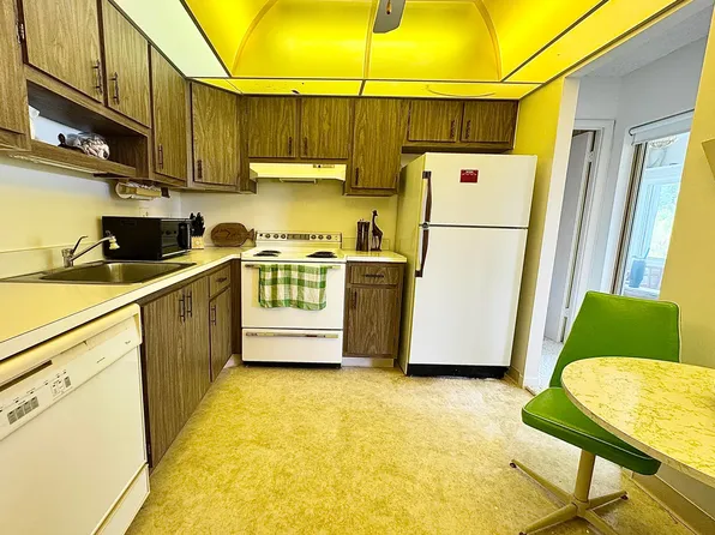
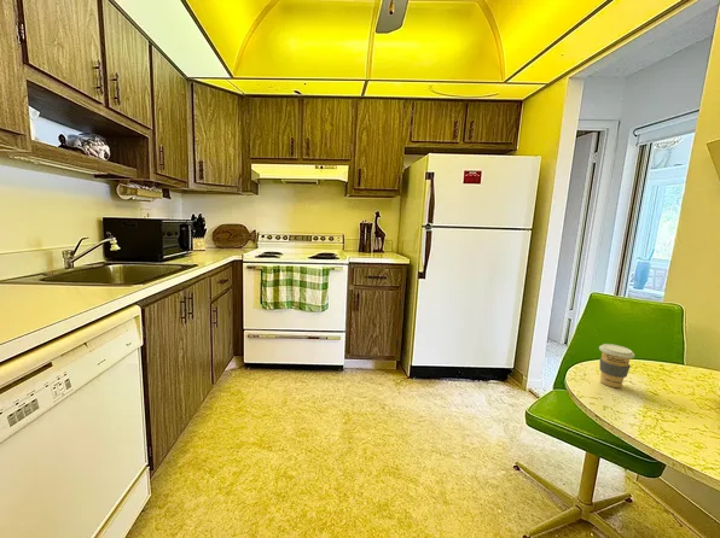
+ coffee cup (614, 366)
